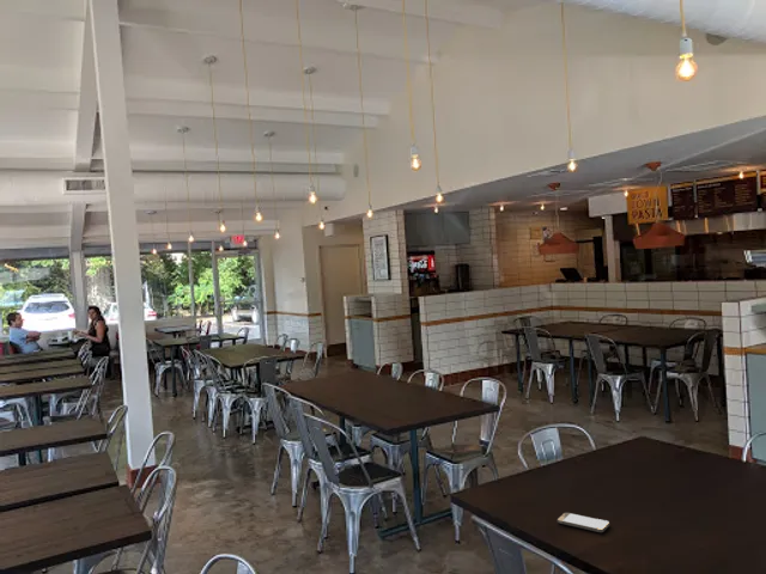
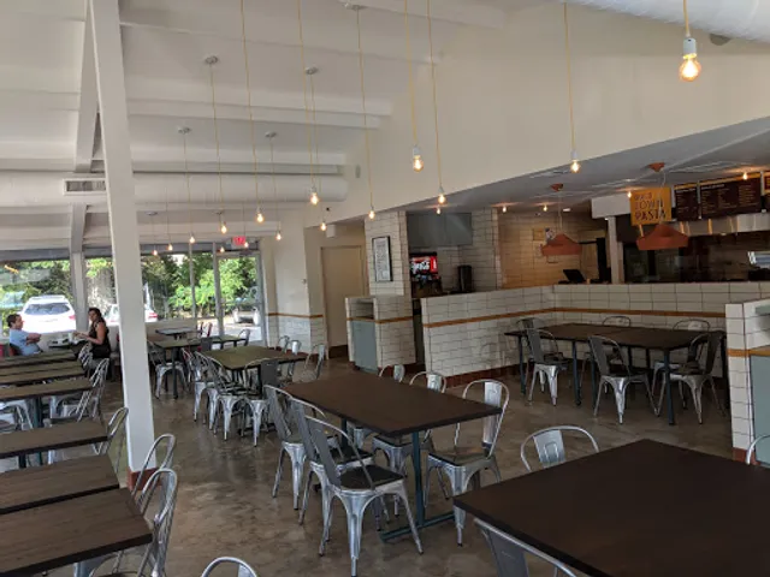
- smartphone (583, 521)
